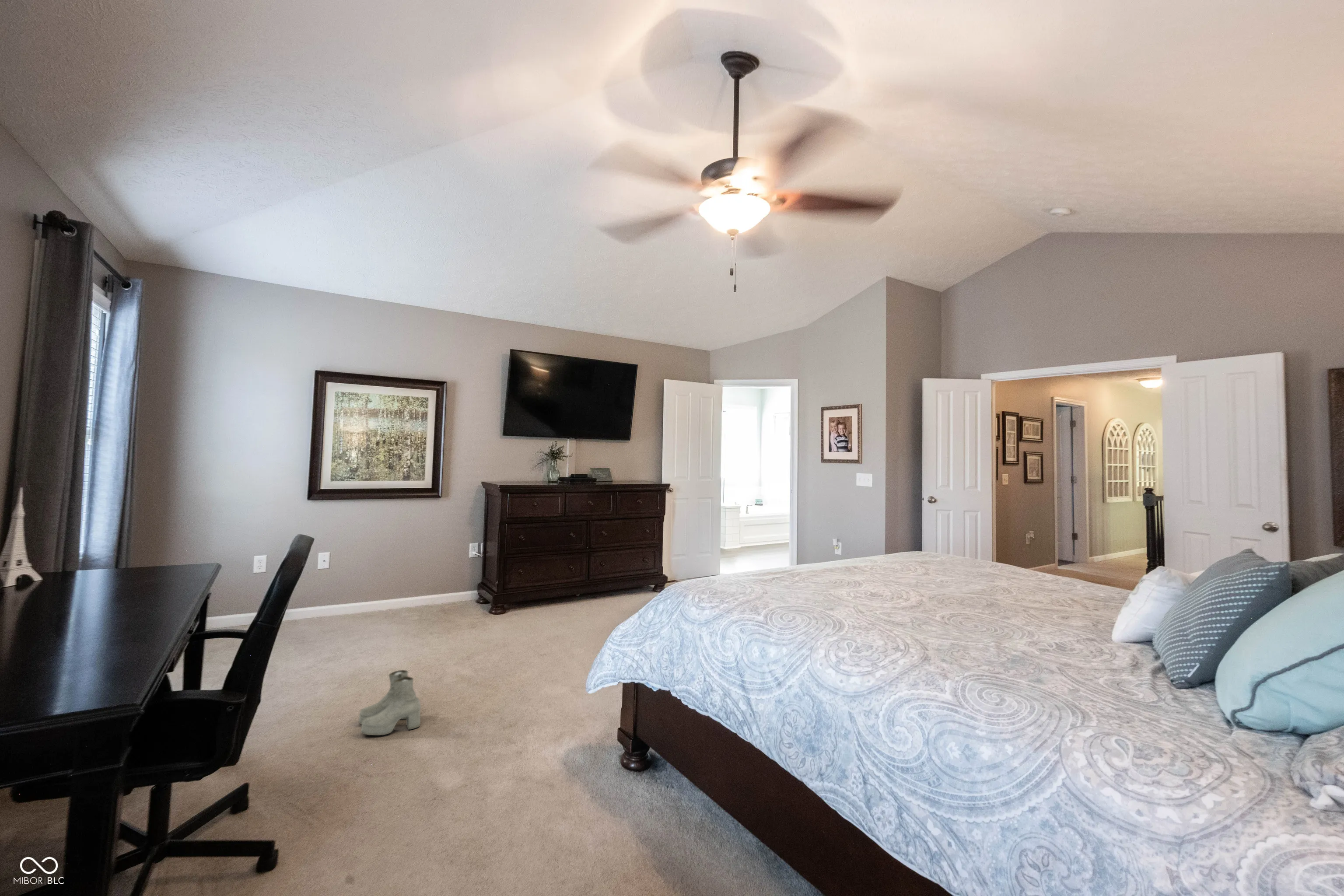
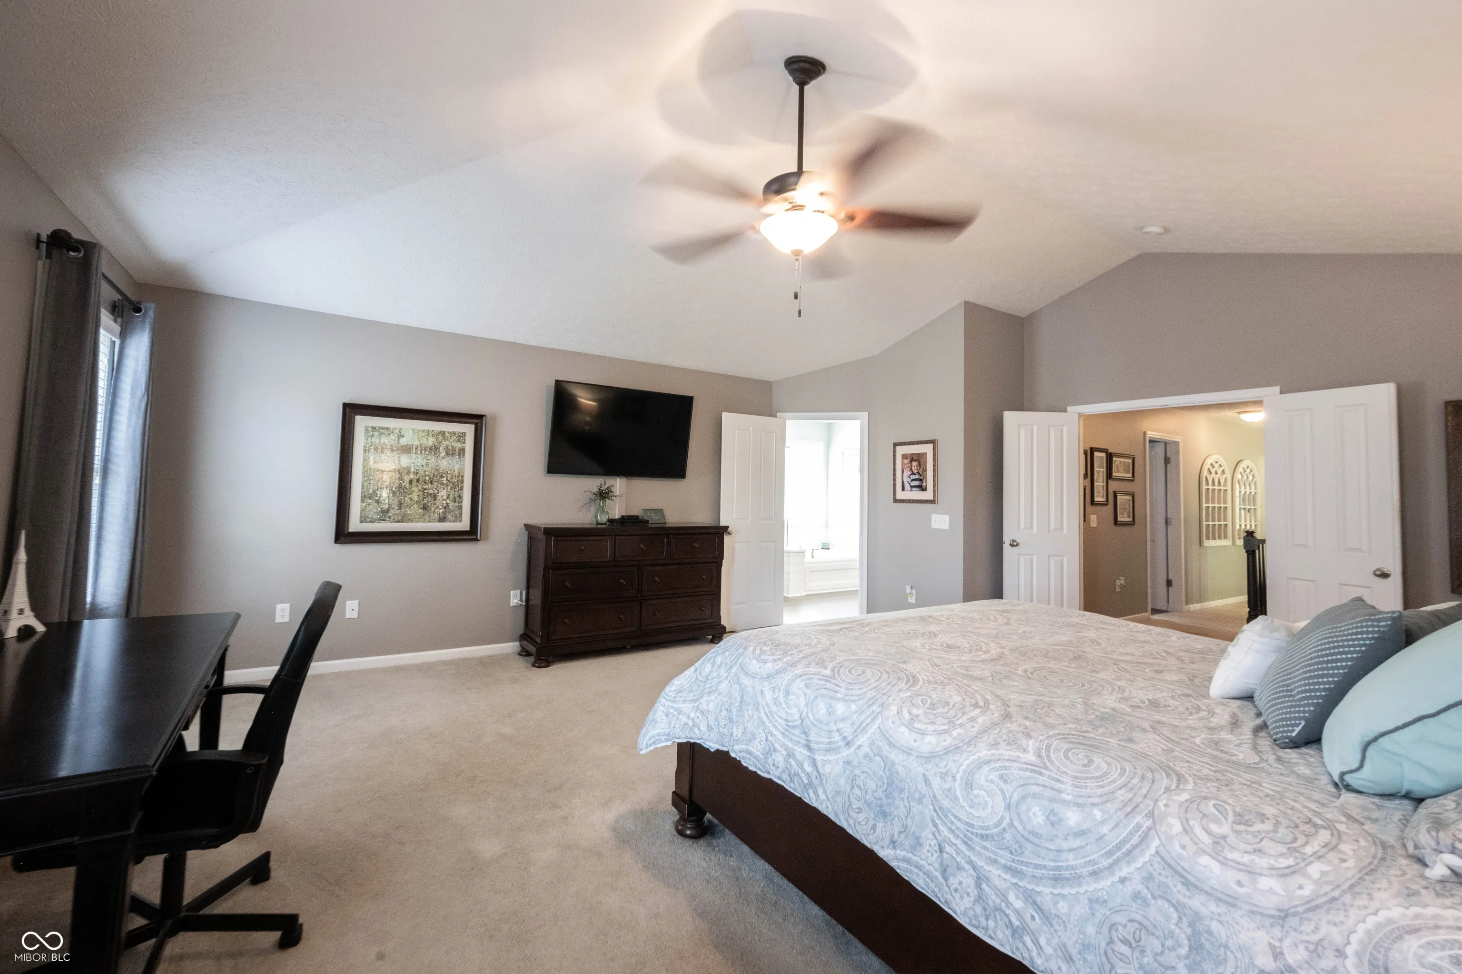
- boots (390, 700)
